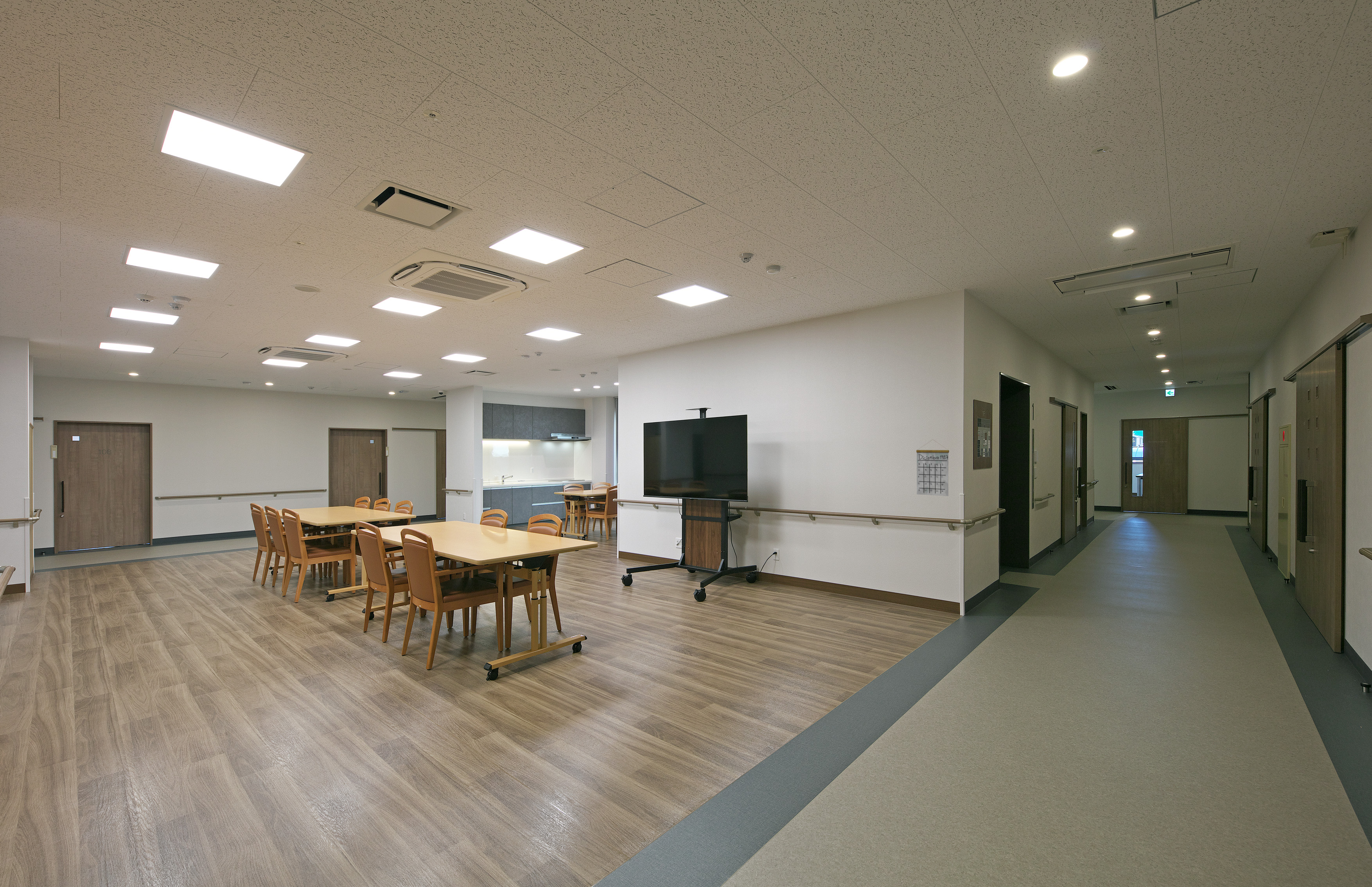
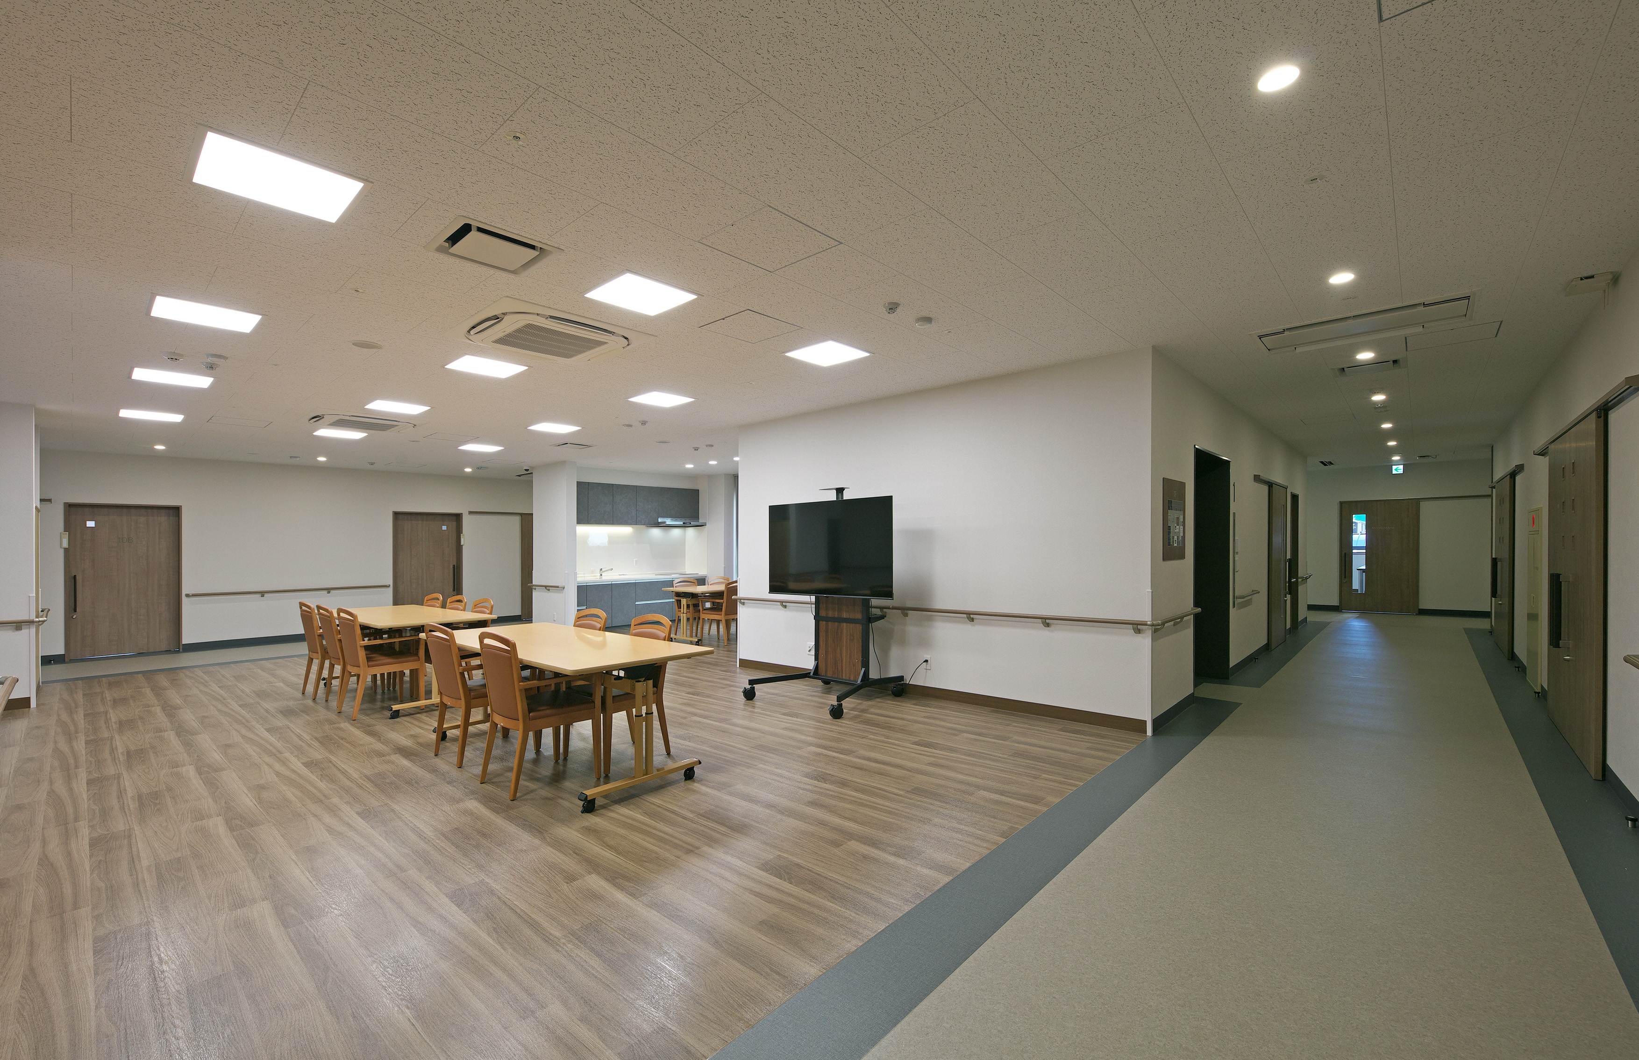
- calendar (932, 467)
